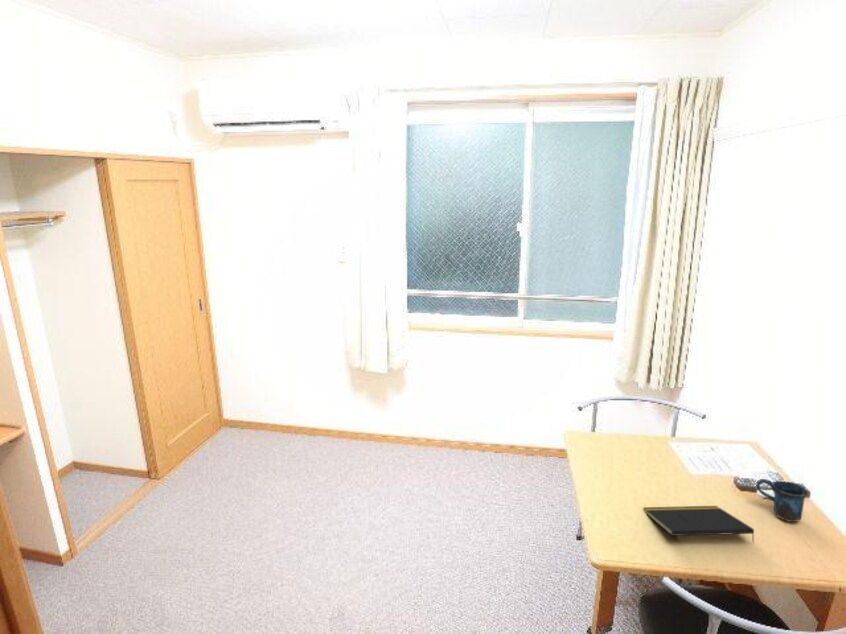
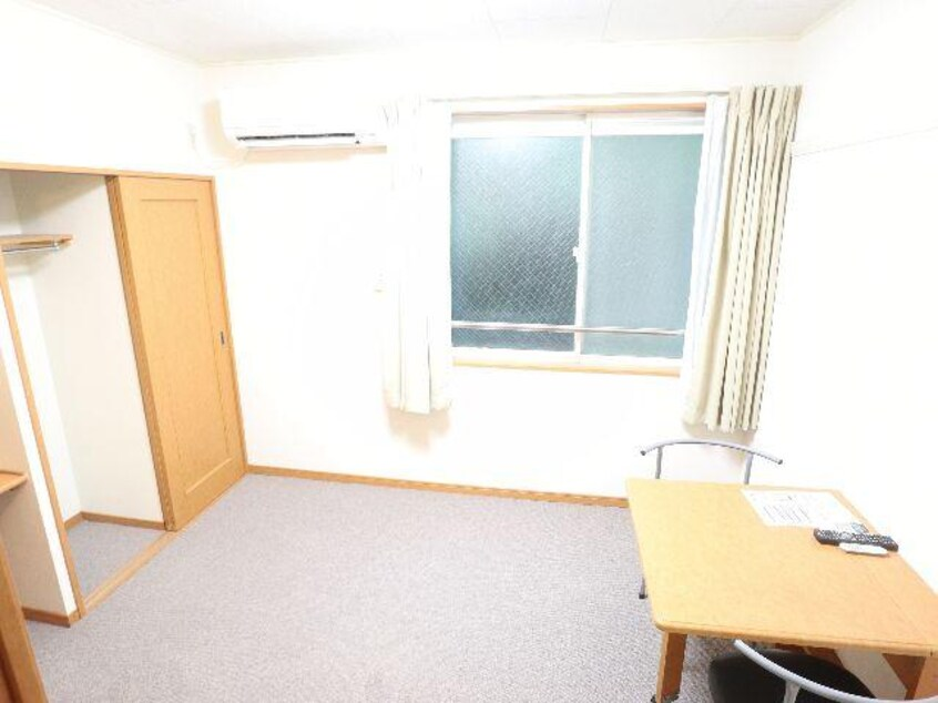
- notepad (695, 519)
- mug (781, 498)
